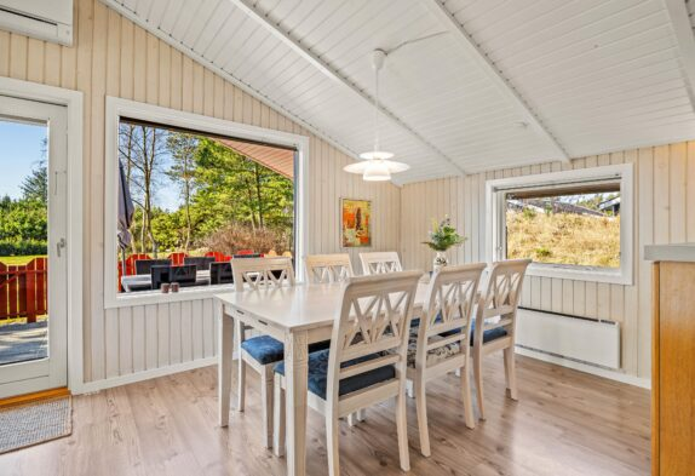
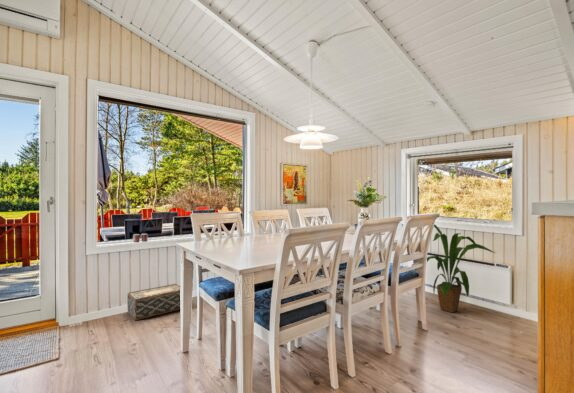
+ house plant (456, 267)
+ woven basket (157, 300)
